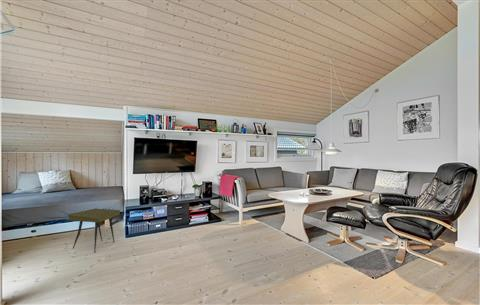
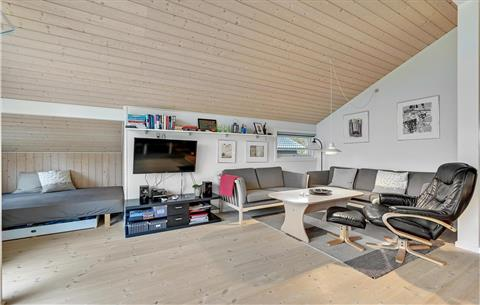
- side table (95, 229)
